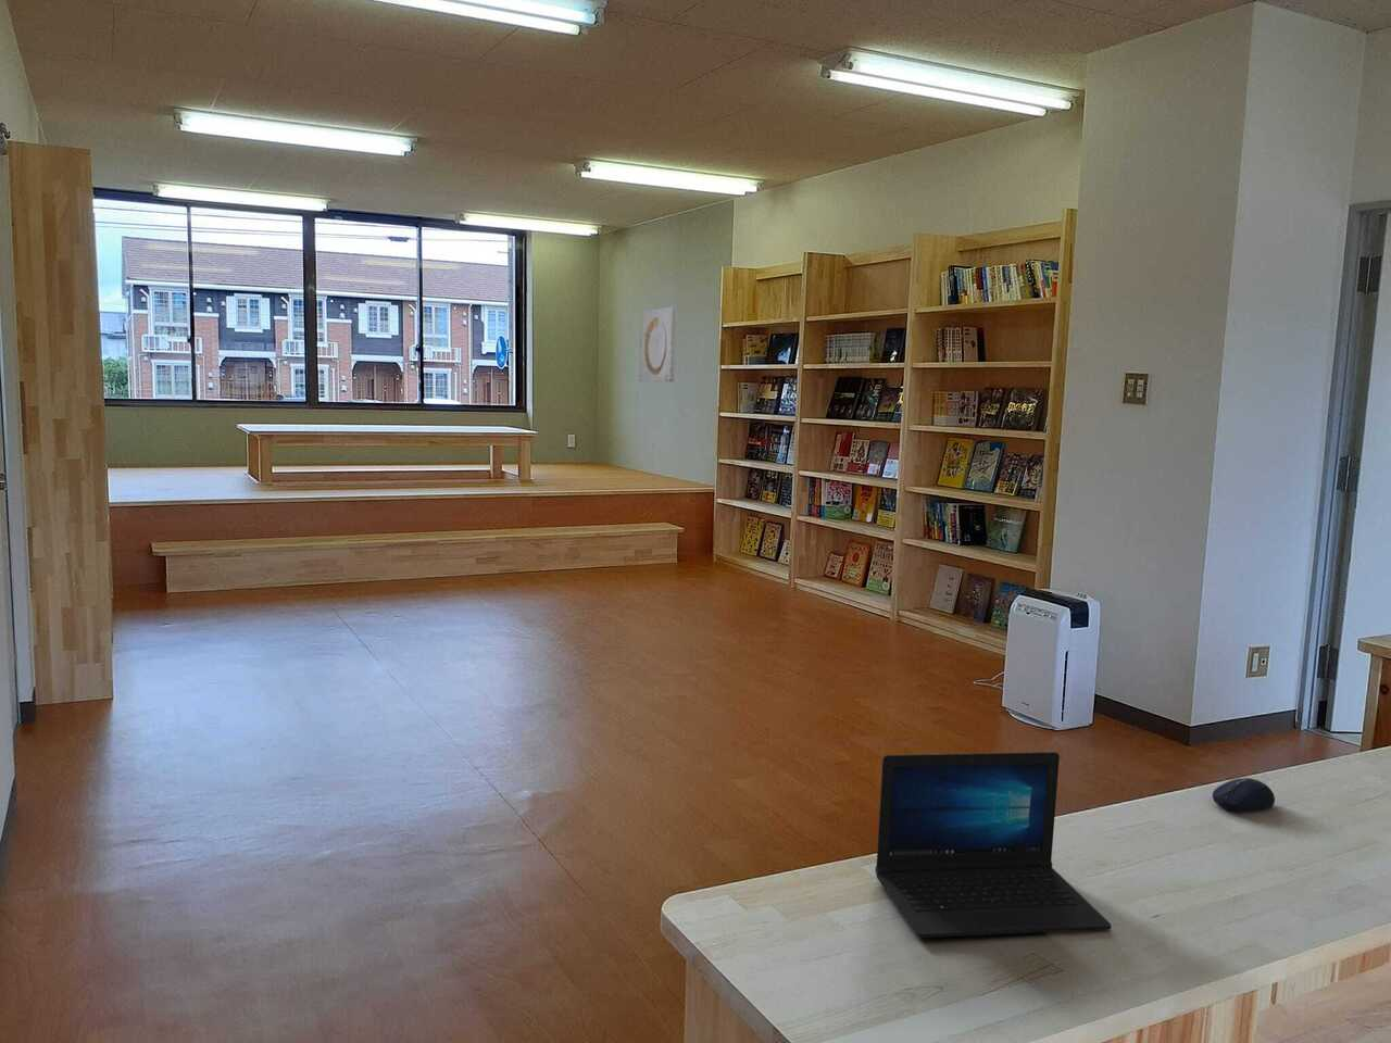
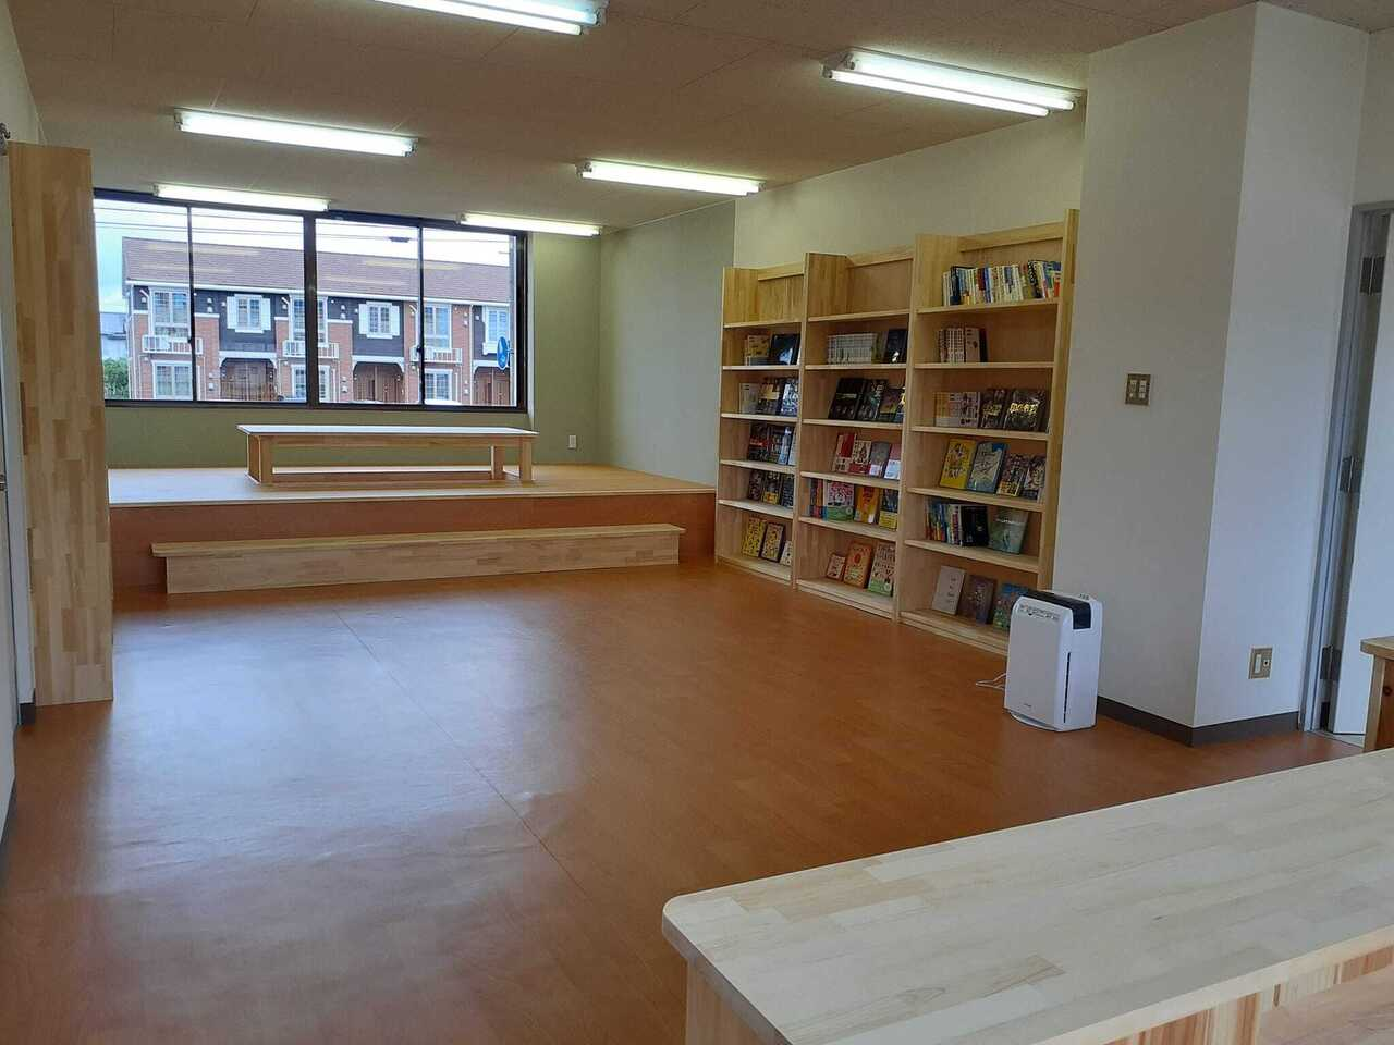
- computer mouse (1243, 791)
- laptop (991, 839)
- wall art (656, 345)
